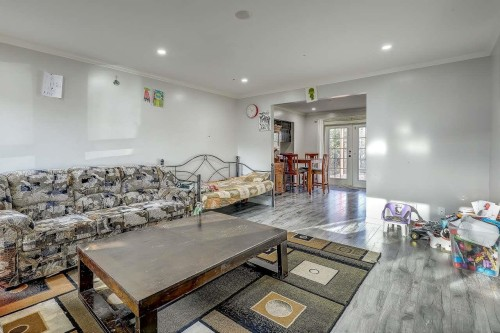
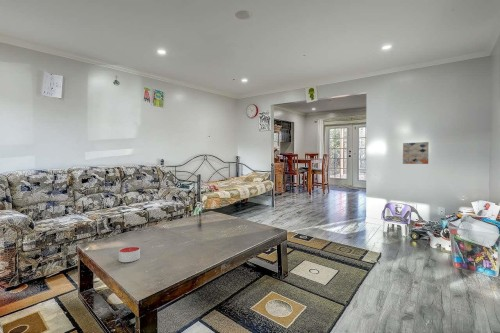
+ wall art (415, 153)
+ candle (129, 253)
